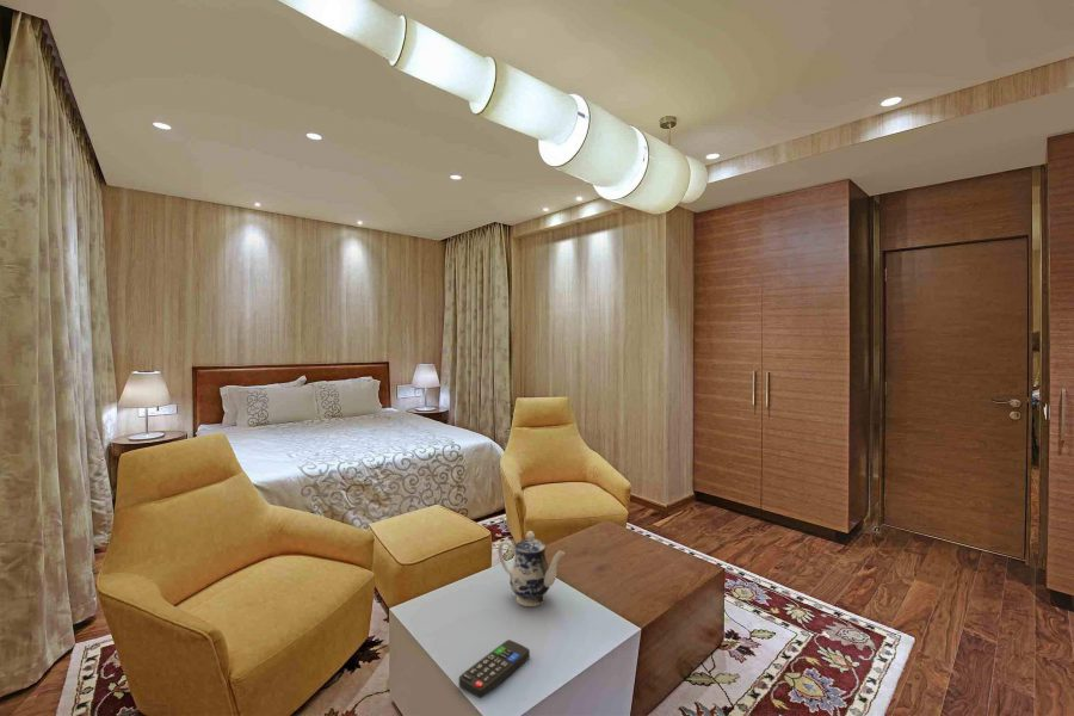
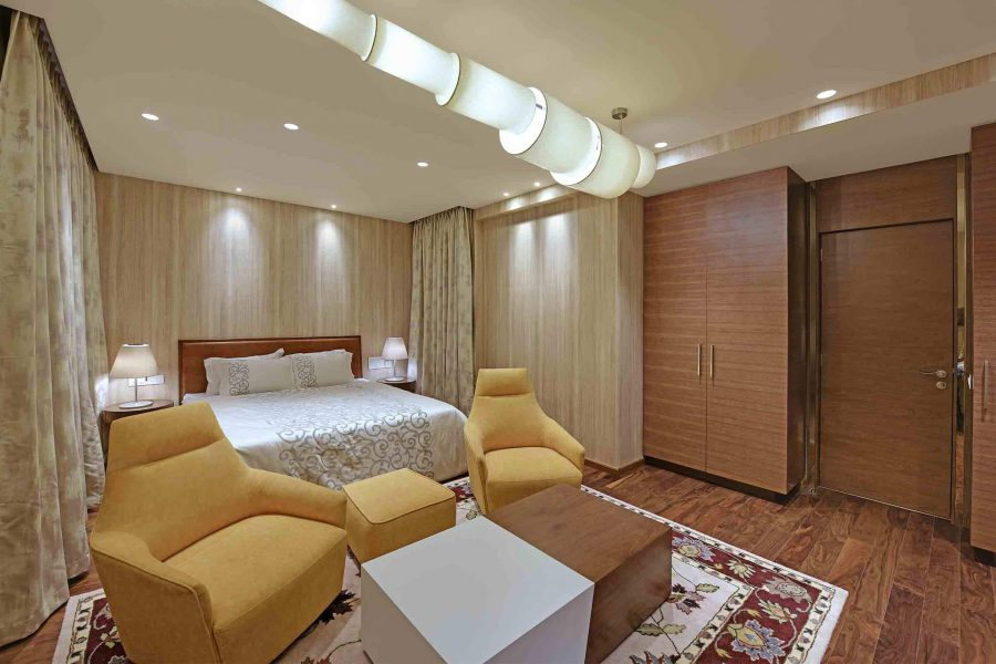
- remote control (495, 666)
- teapot (530, 564)
